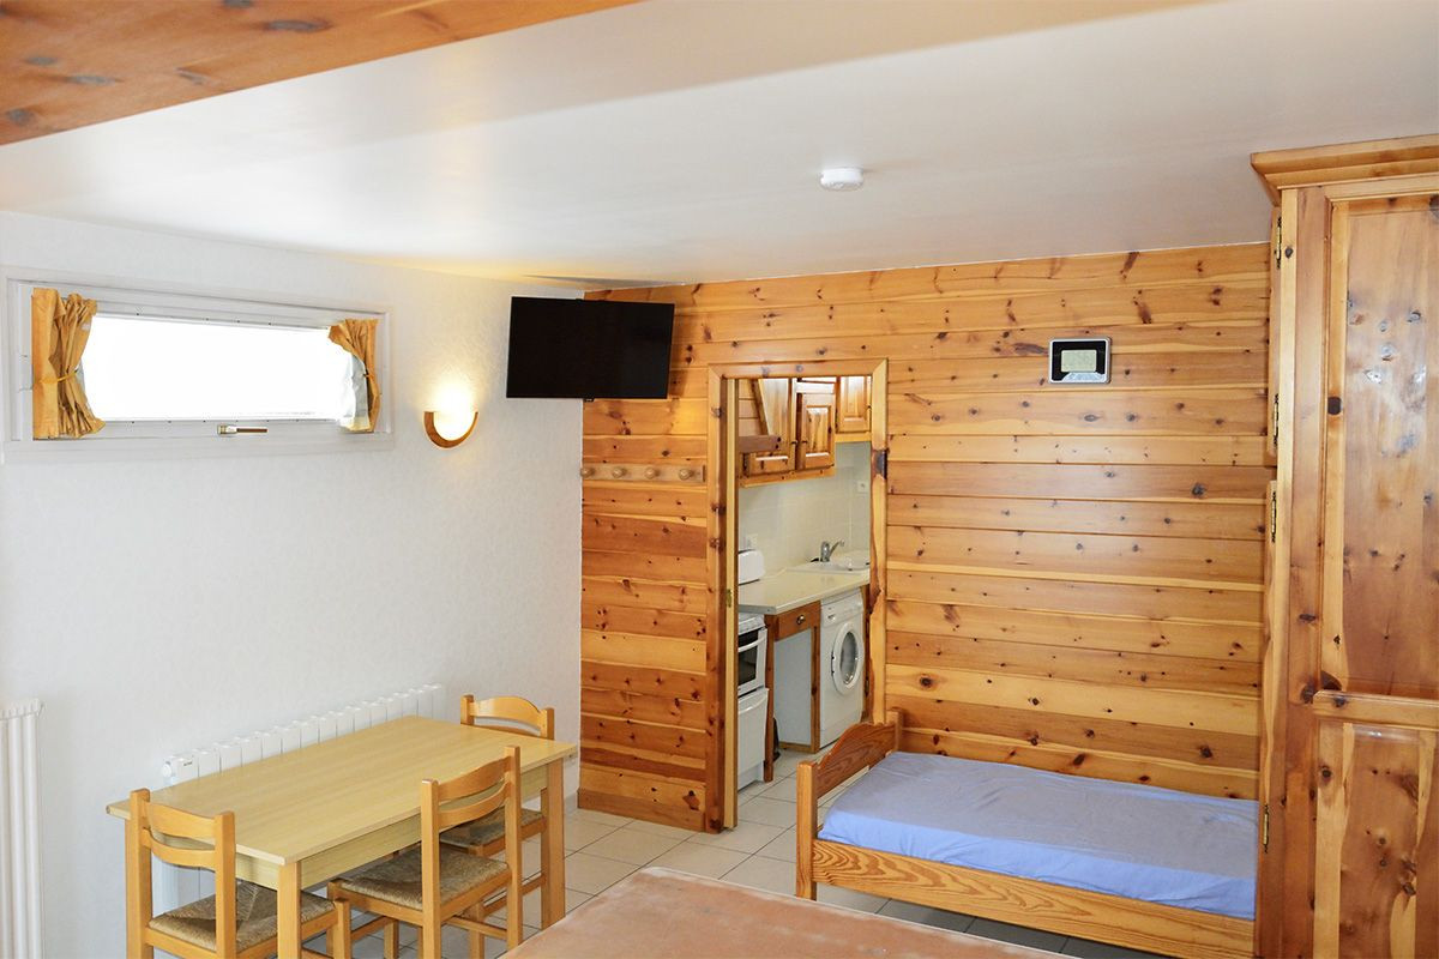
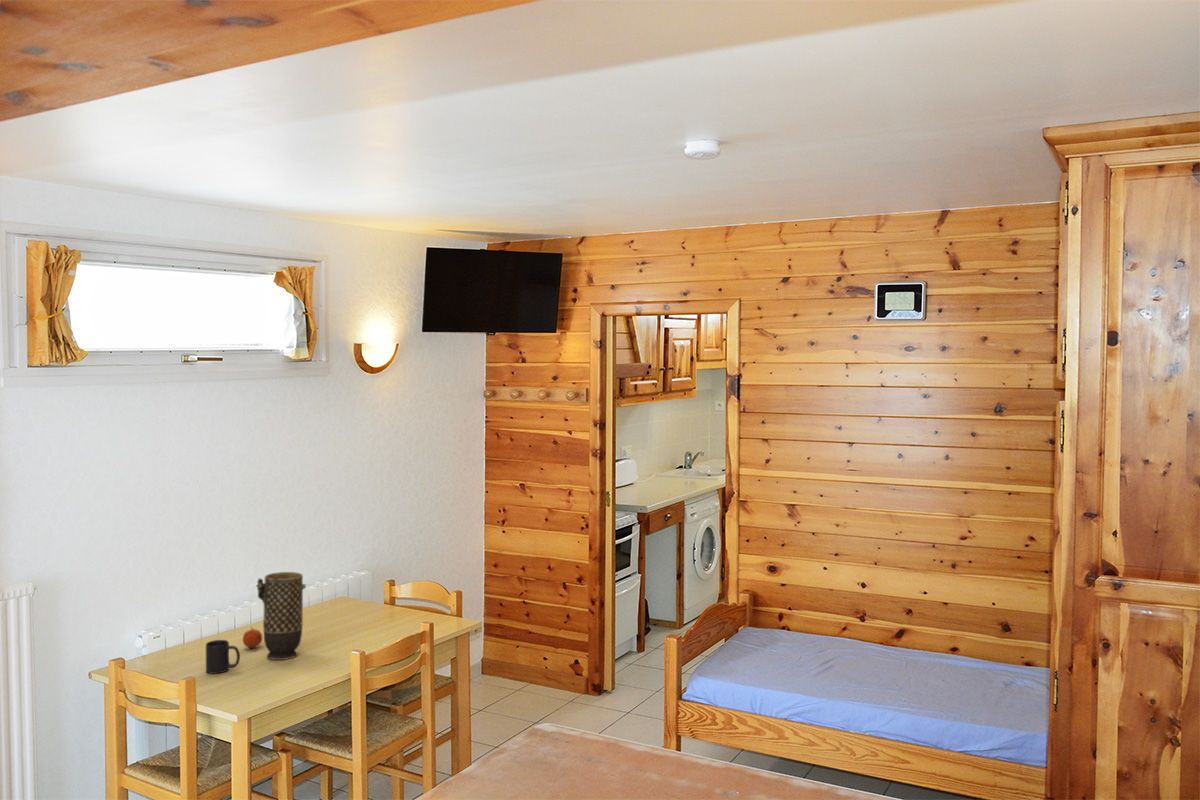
+ vase (282, 615)
+ mug (223, 656)
+ fruit (252, 637)
